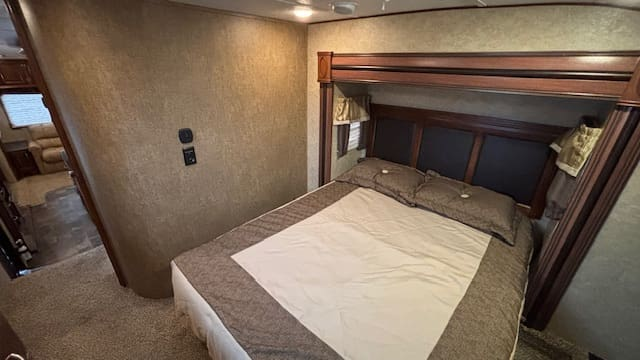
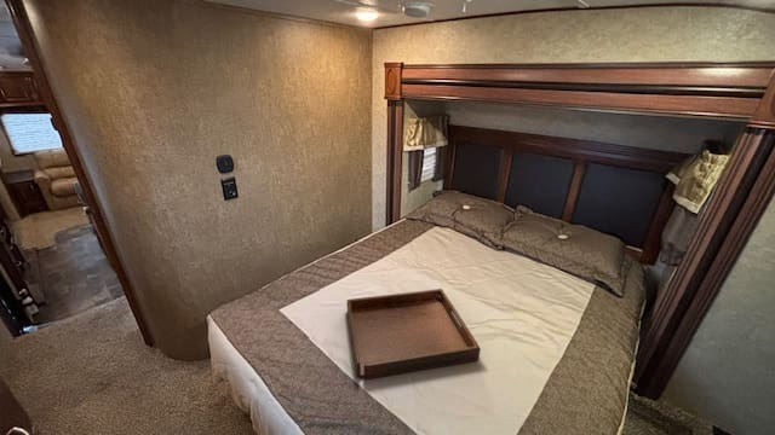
+ serving tray (406, 326)
